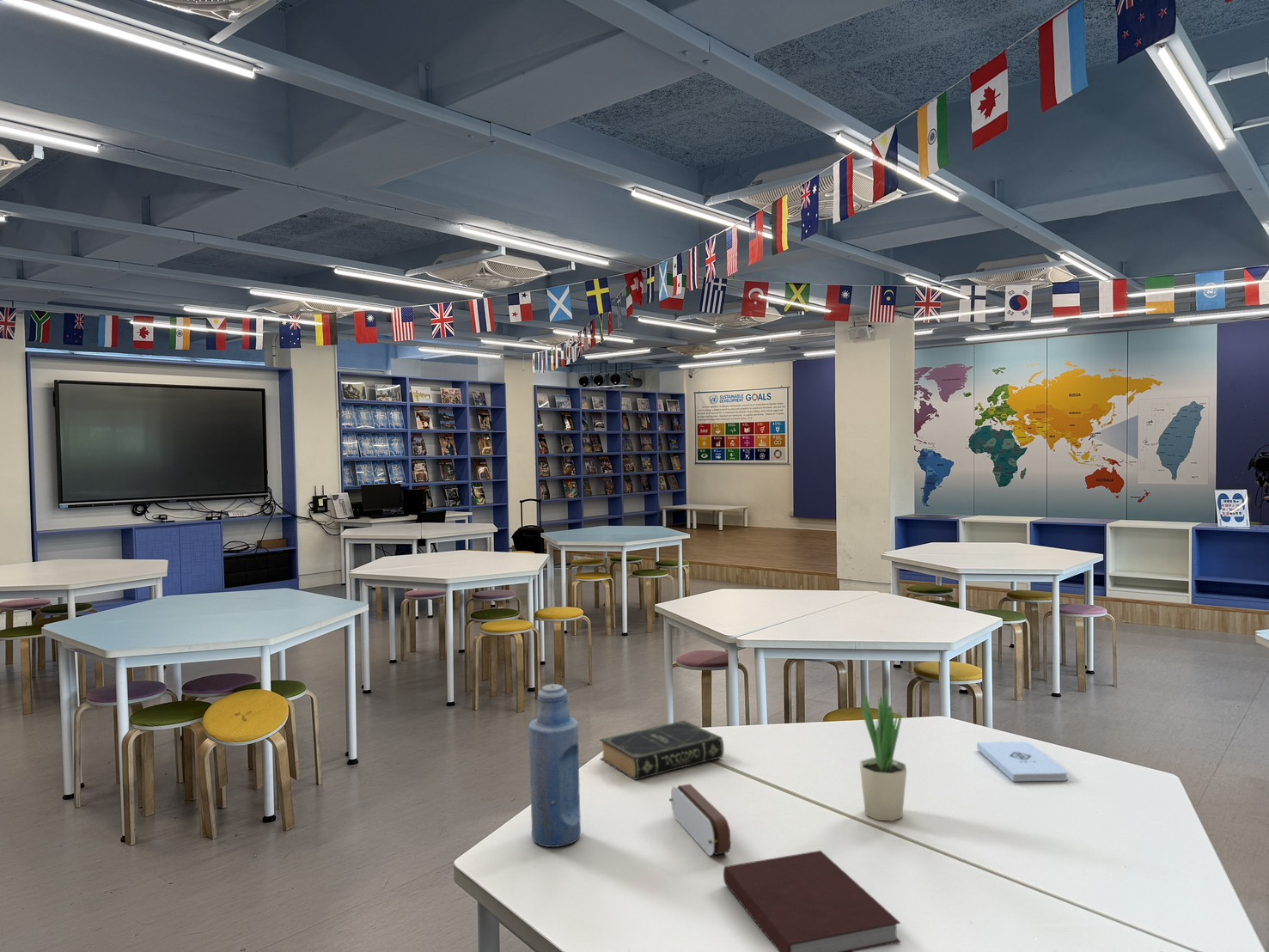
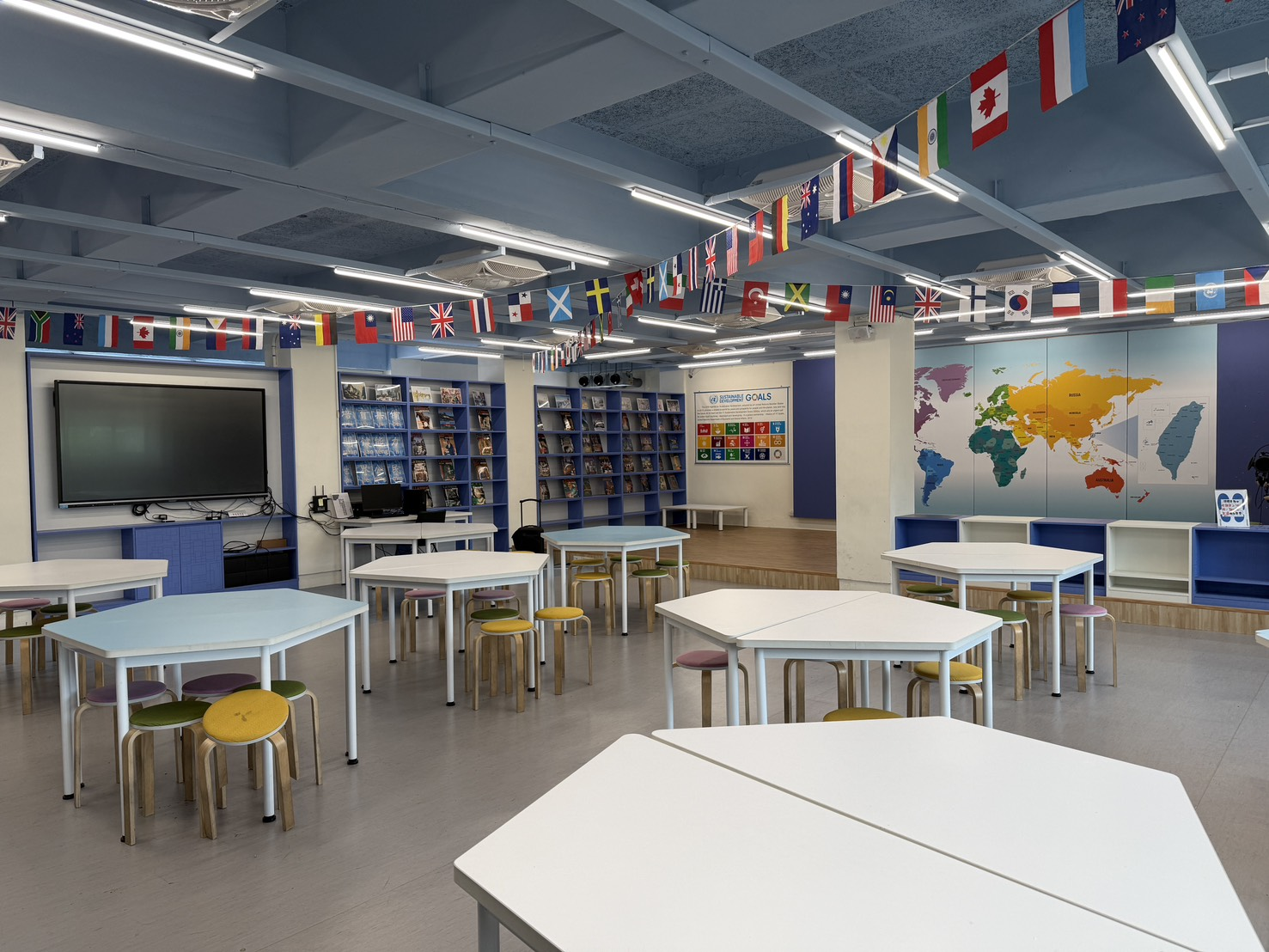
- book (662, 748)
- pencil case (698, 818)
- notepad (1021, 760)
- notebook (806, 901)
- potted plant (881, 745)
- bottle (554, 761)
